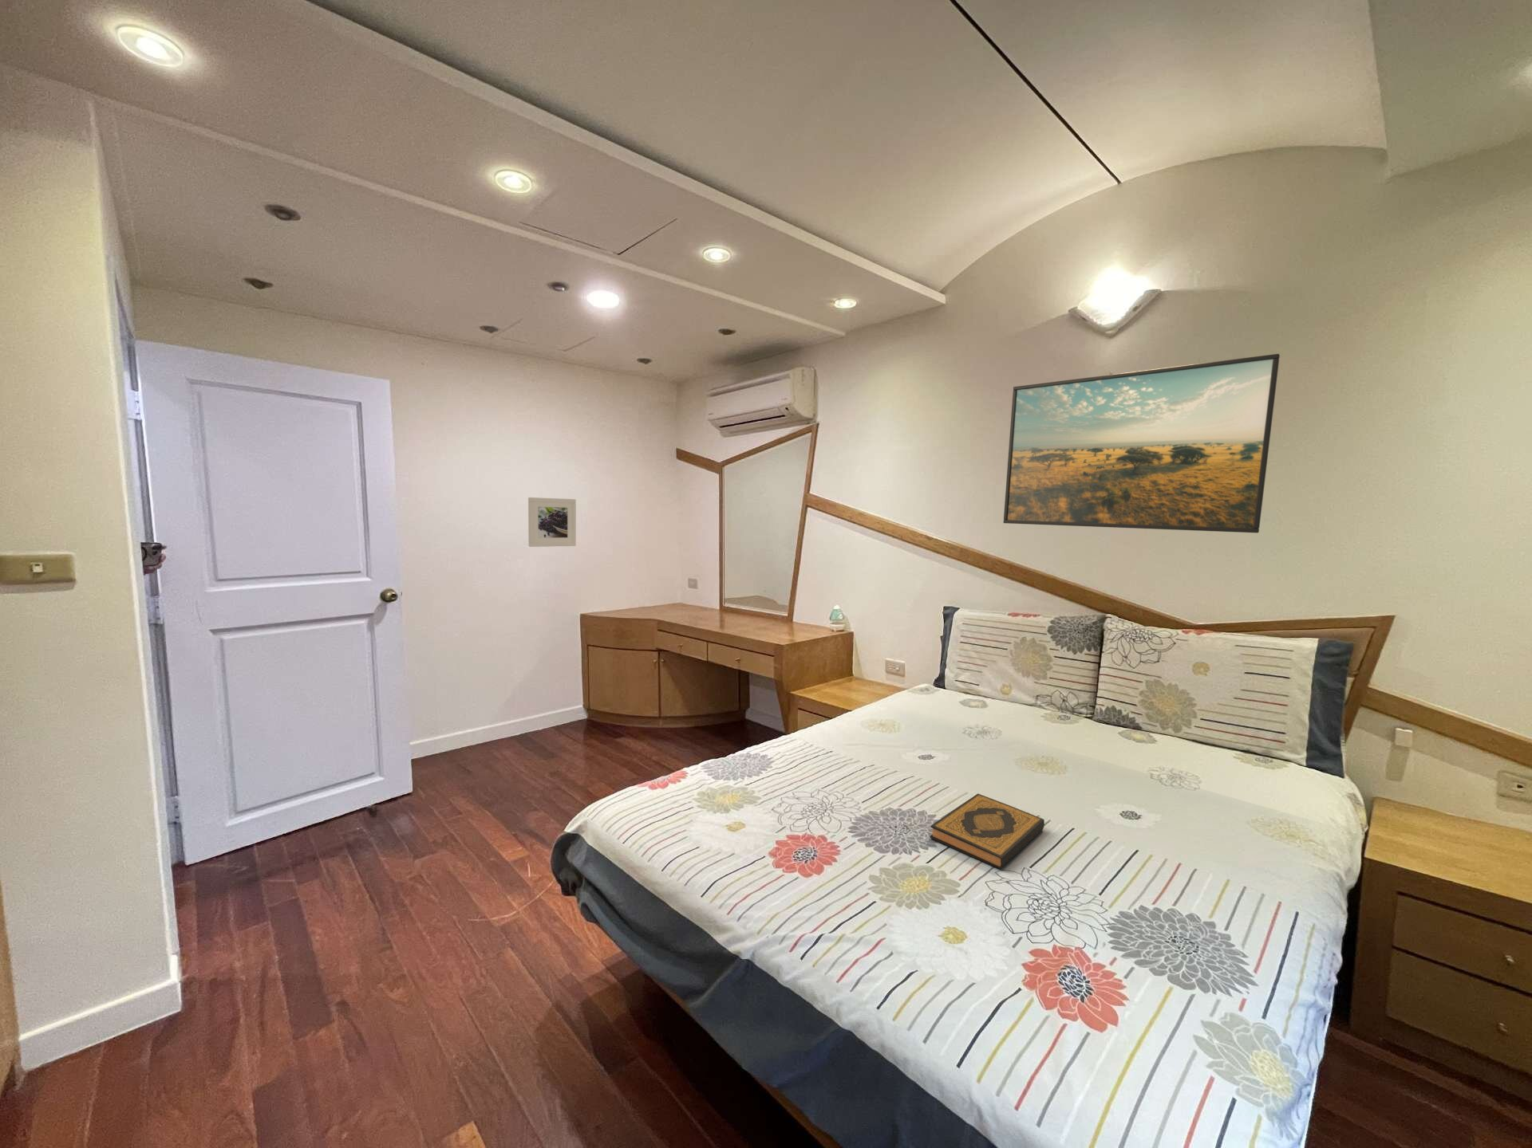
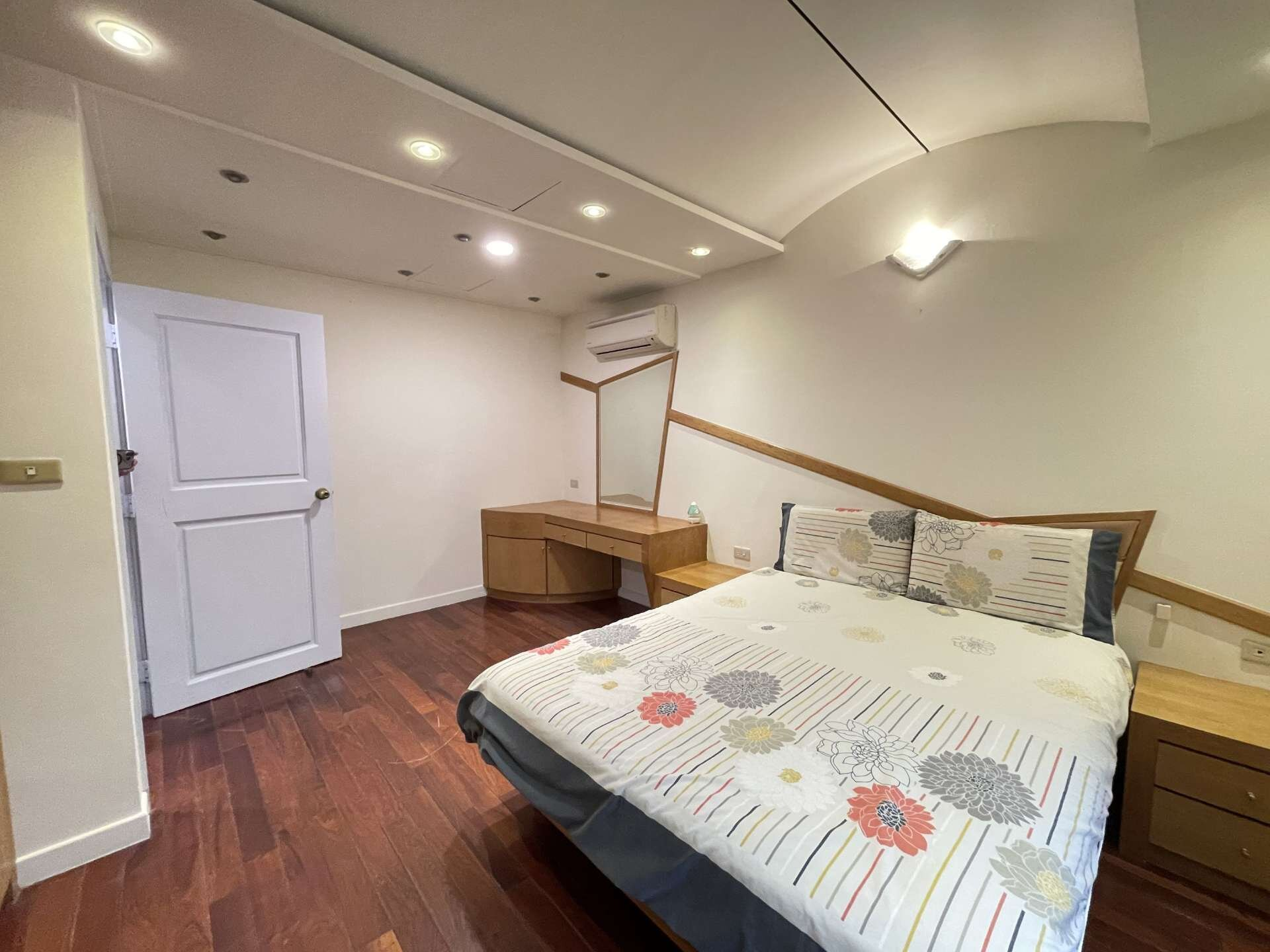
- hardback book (988, 827)
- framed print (1121, 451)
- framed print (552, 522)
